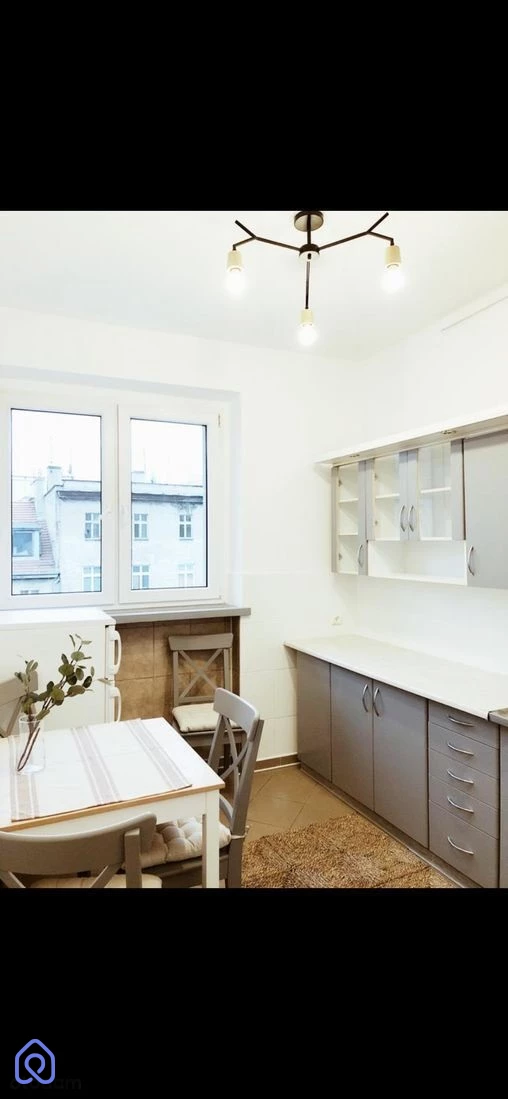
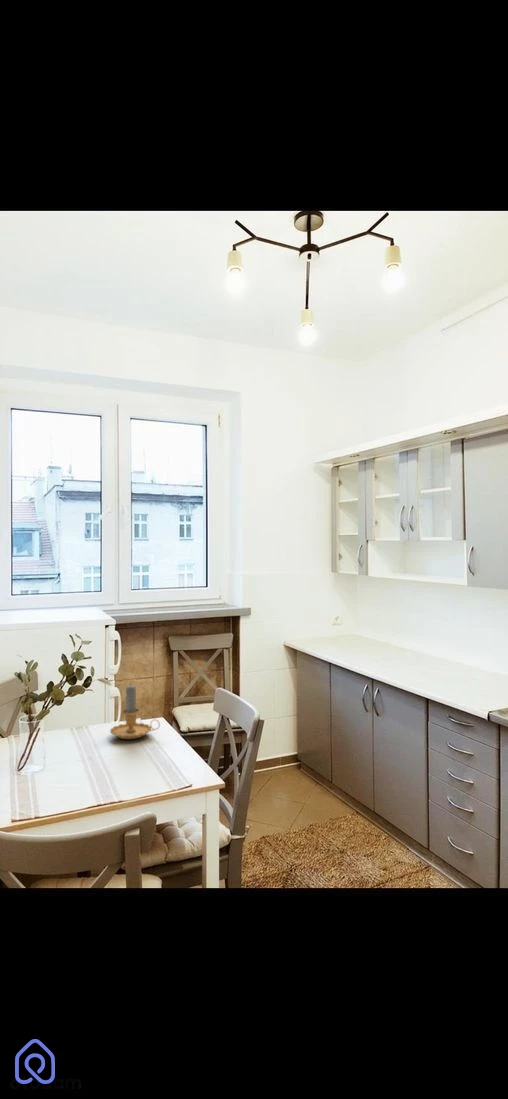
+ candle (135, 709)
